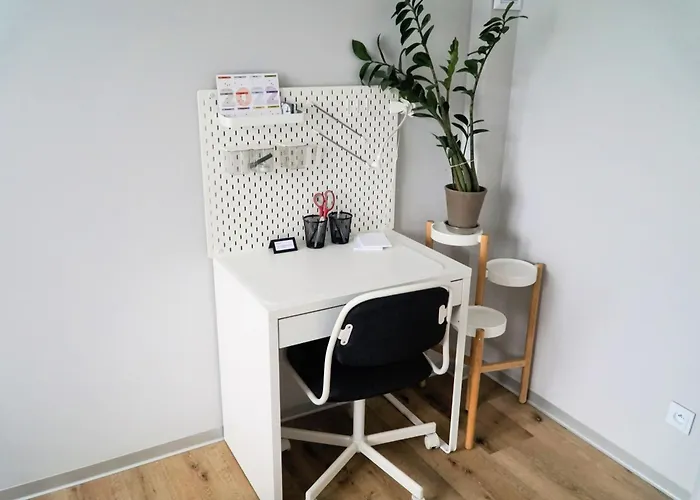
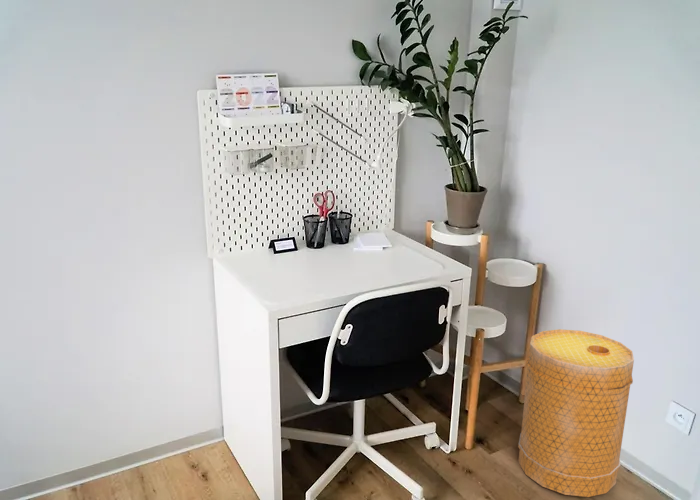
+ basket (573, 408)
